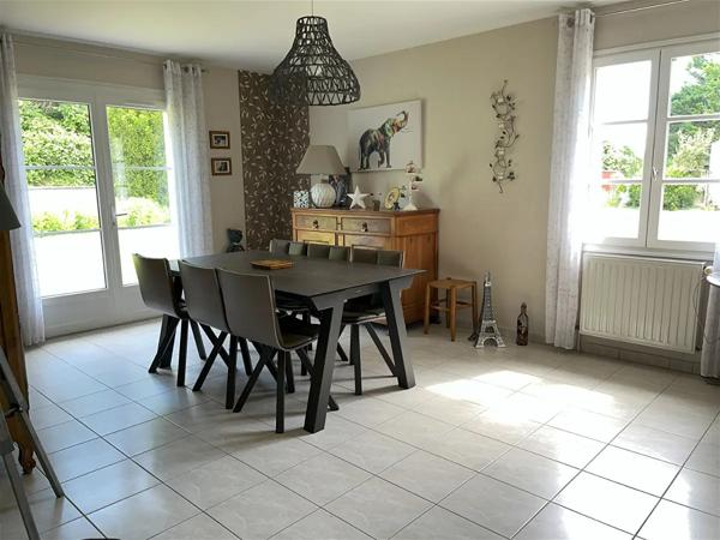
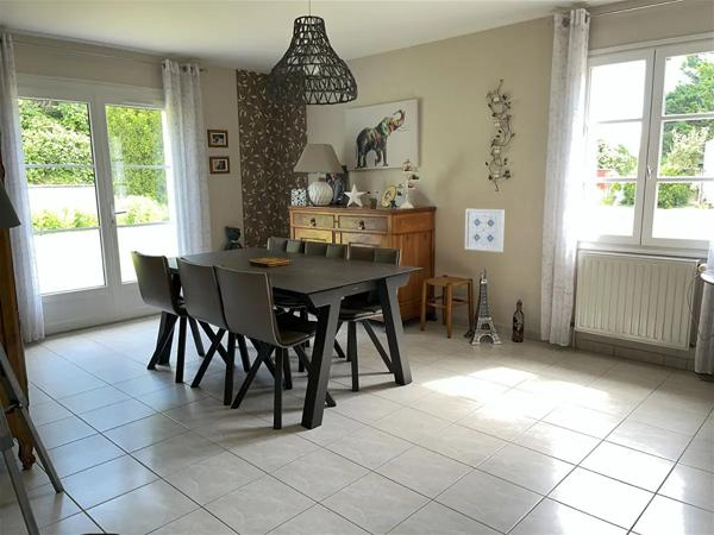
+ wall art (483, 229)
